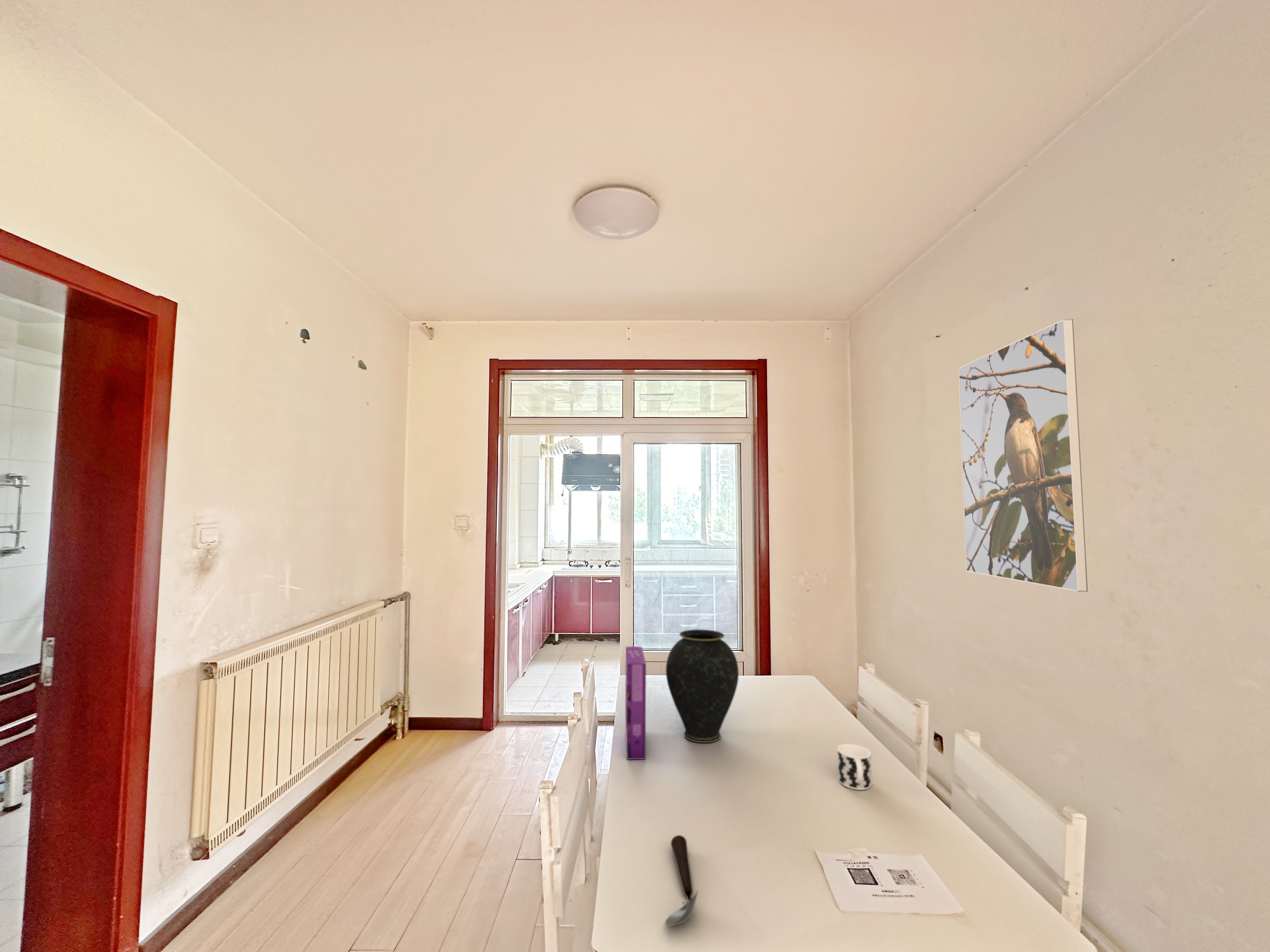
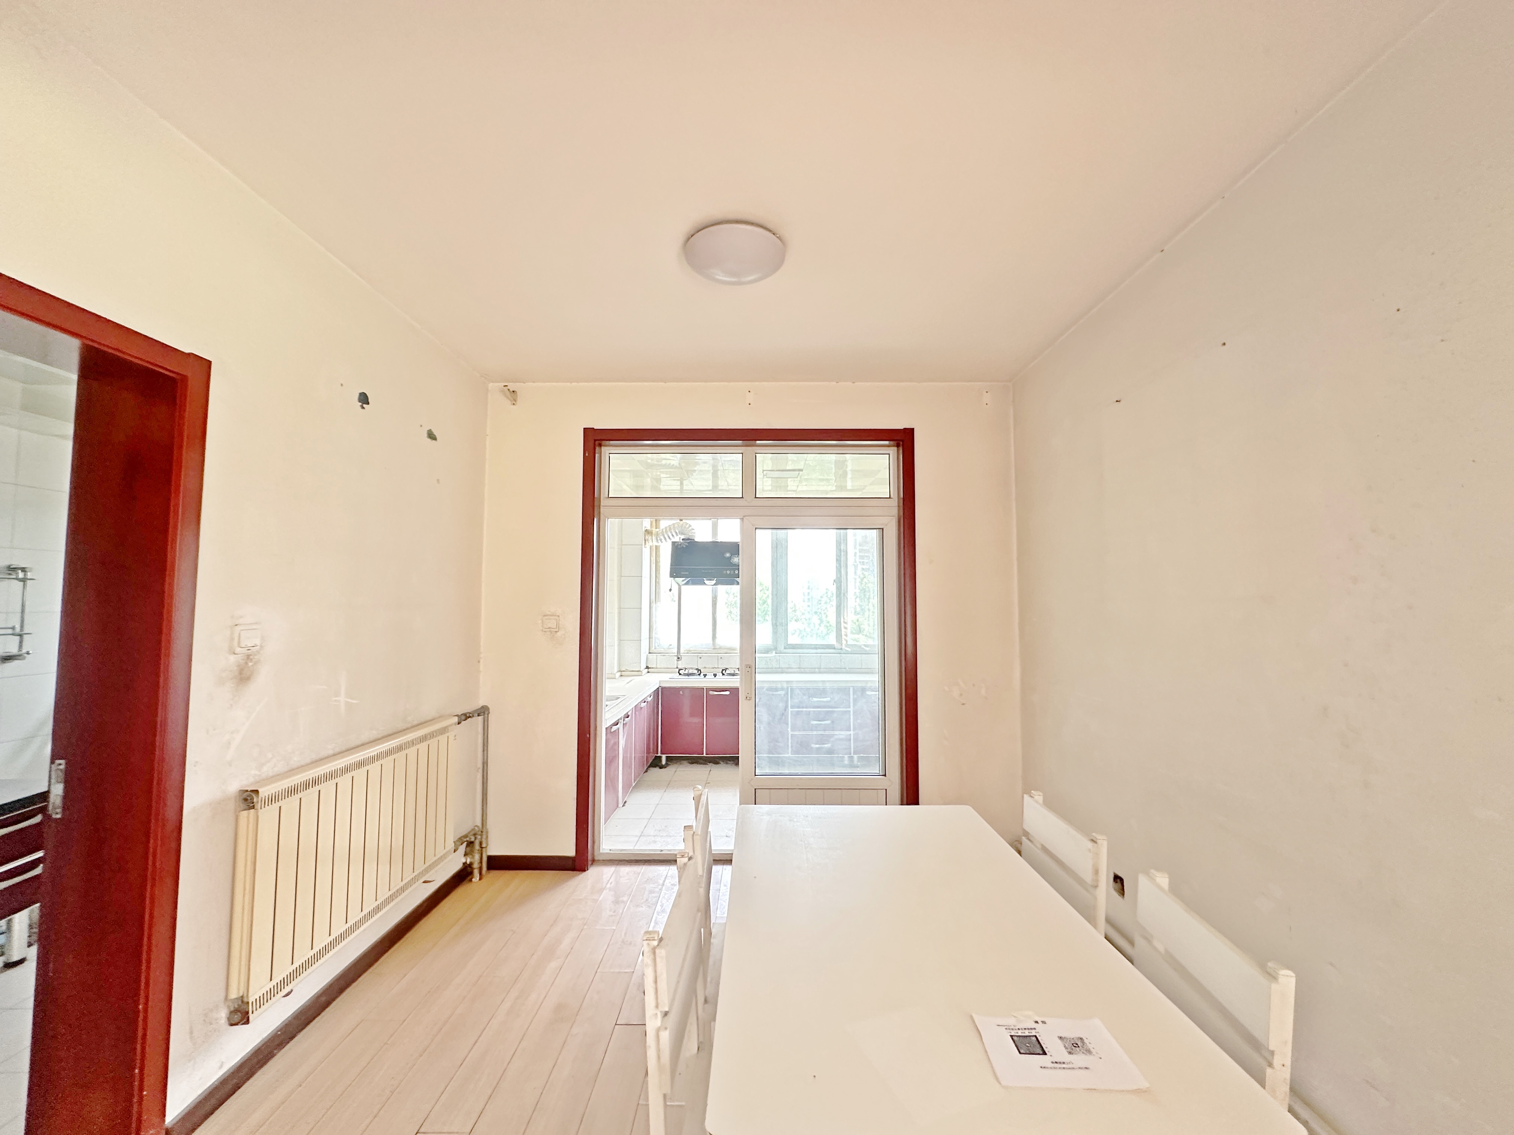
- vase (702, 684)
- spoon (679, 876)
- cereal box (635, 699)
- cup (855, 769)
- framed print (1013, 462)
